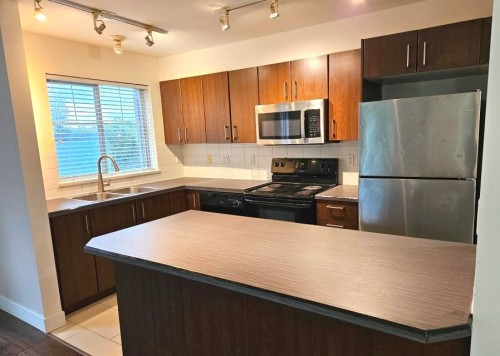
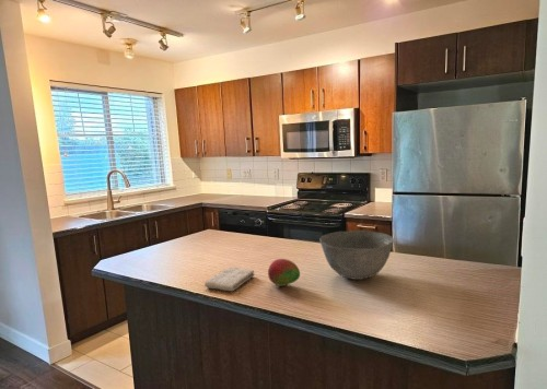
+ washcloth (231, 278)
+ bowl (356, 257)
+ fruit (282, 272)
